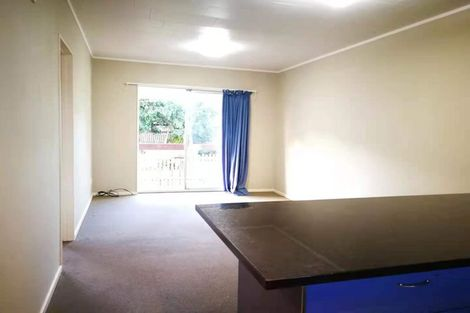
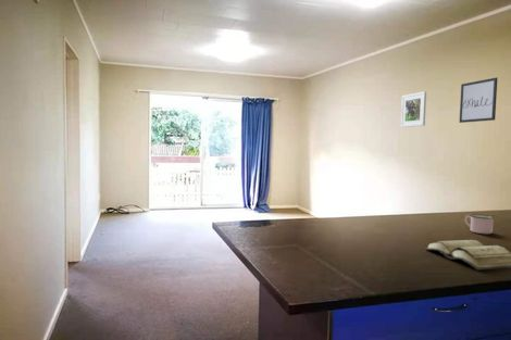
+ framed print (412, 110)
+ mug (477, 223)
+ diary (469, 250)
+ wall art (477, 101)
